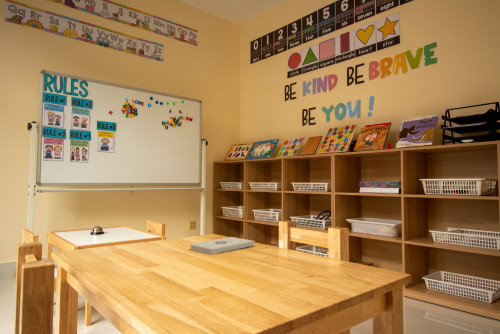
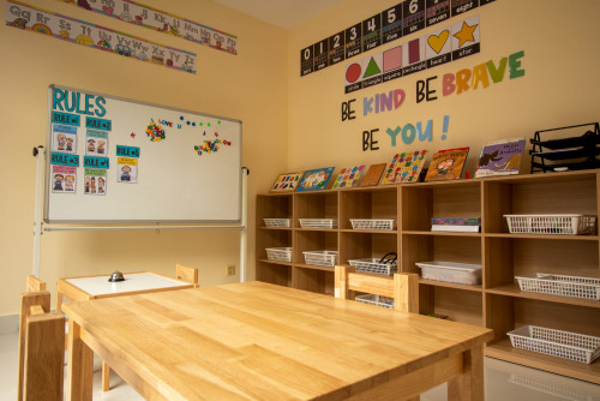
- notepad (222, 244)
